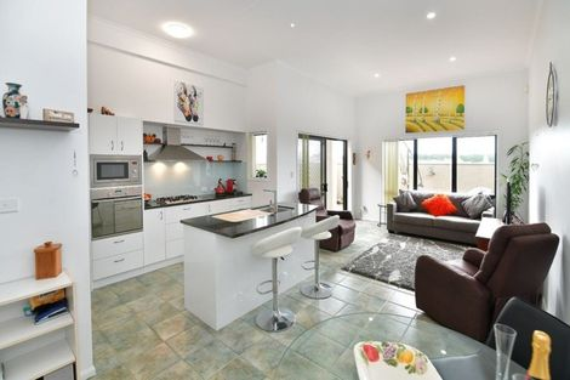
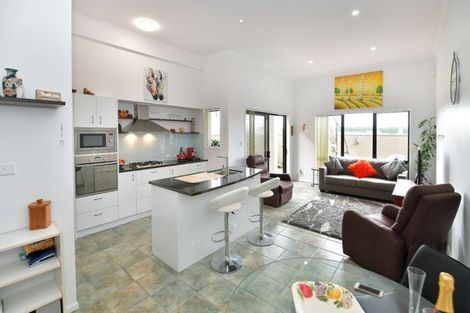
+ cell phone (368, 289)
